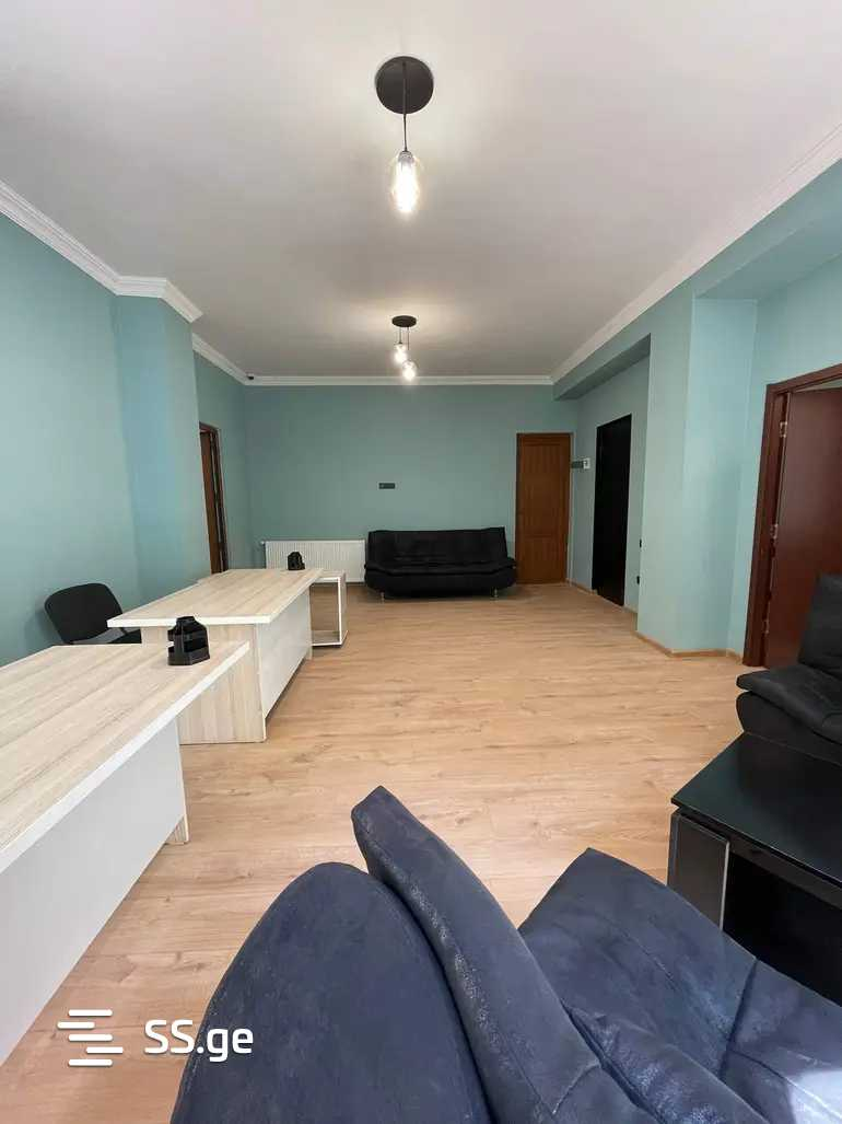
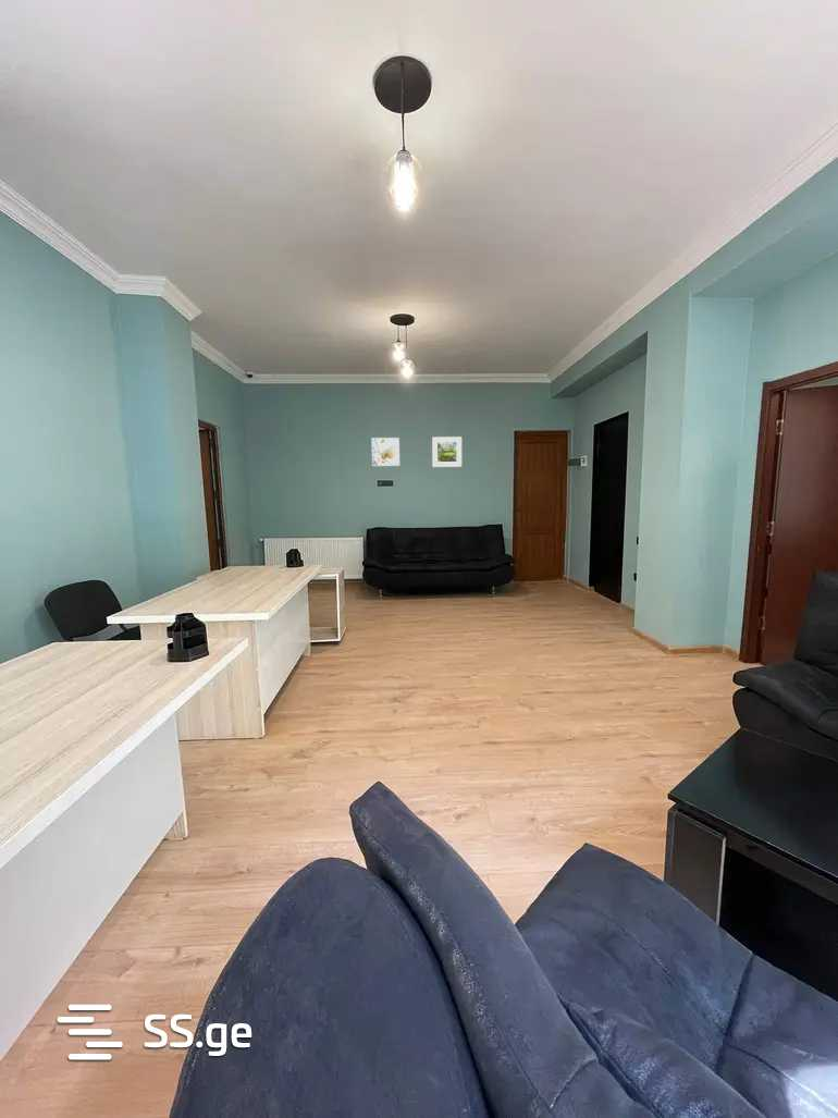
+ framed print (446, 452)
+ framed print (385, 452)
